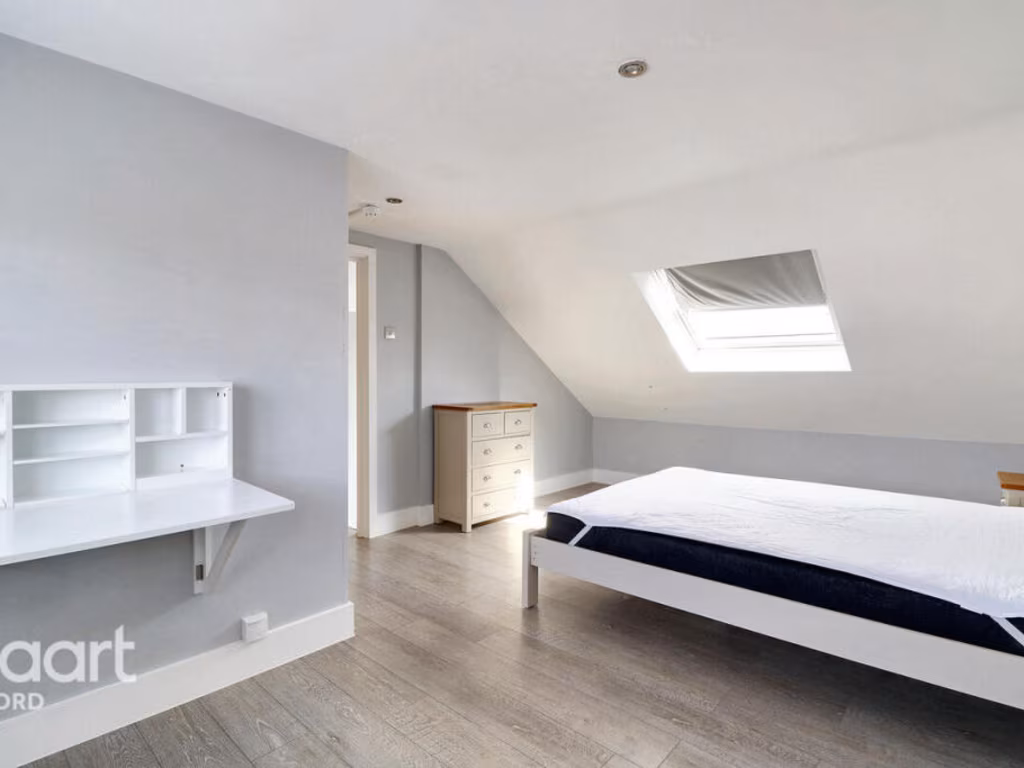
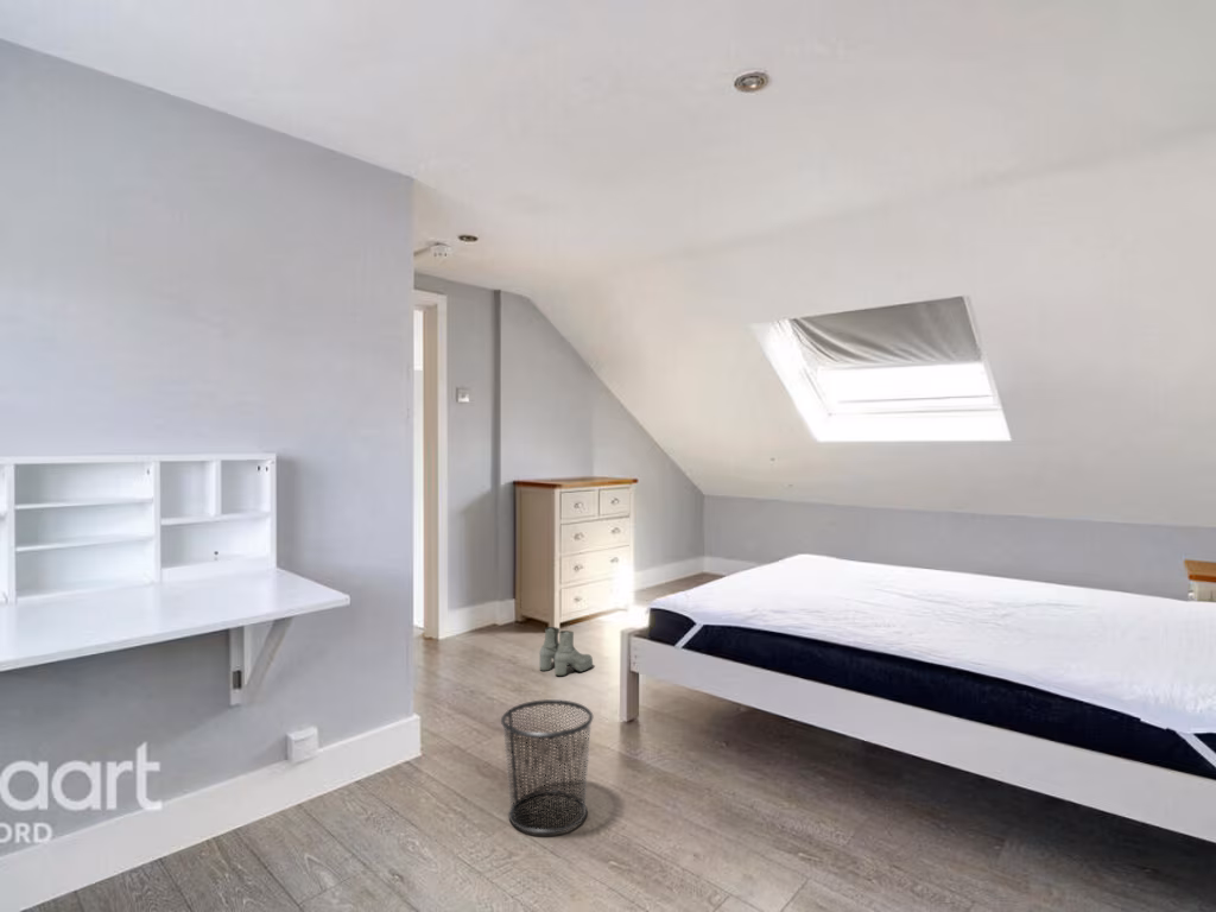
+ waste bin (547, 764)
+ boots (565, 647)
